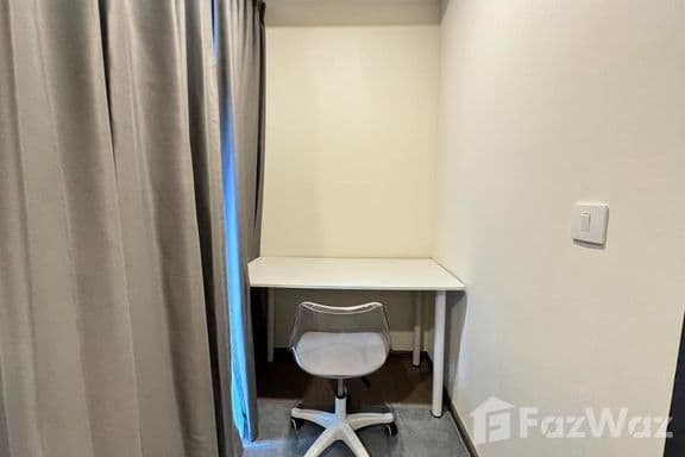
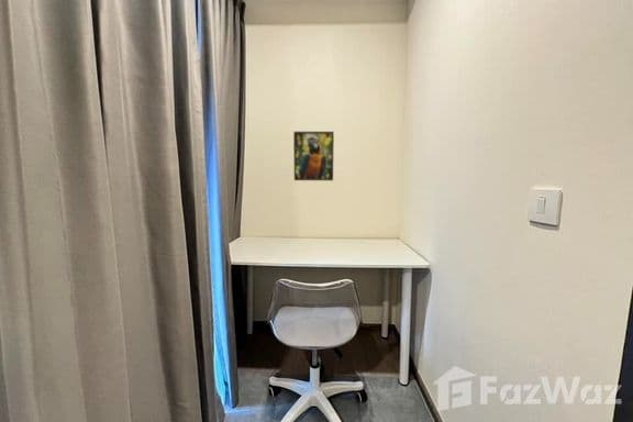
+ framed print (313, 156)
